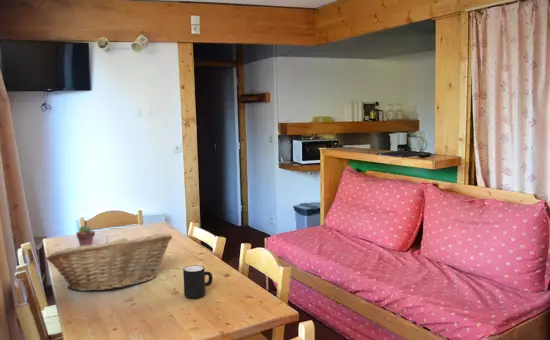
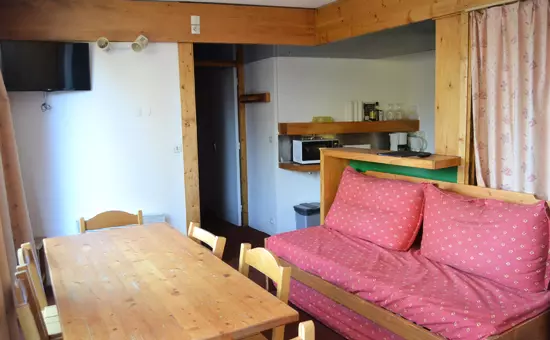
- fruit basket (112, 256)
- potted succulent (85, 236)
- mug (198, 280)
